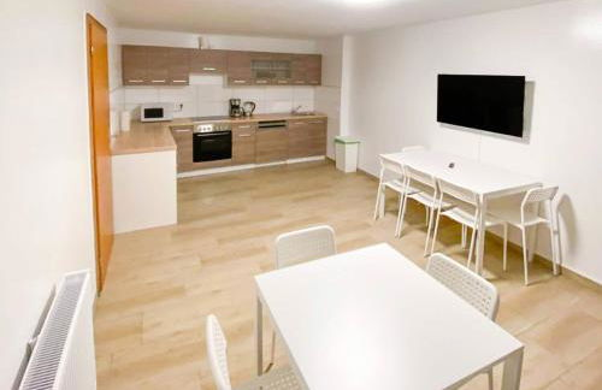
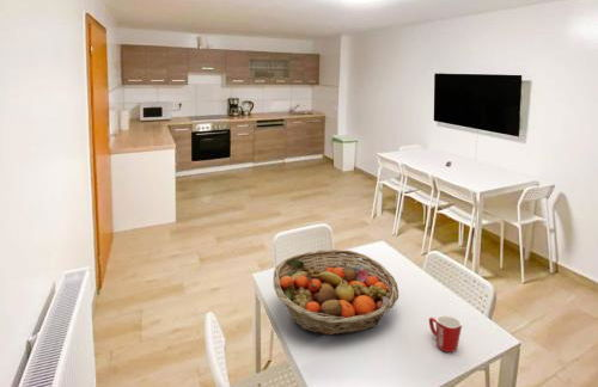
+ mug (443, 331)
+ fruit basket (335, 289)
